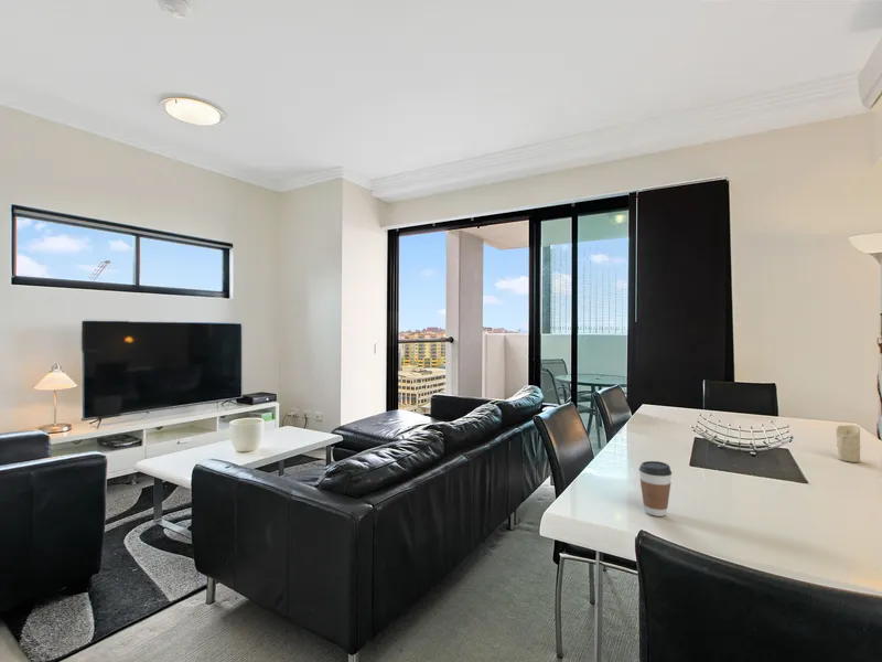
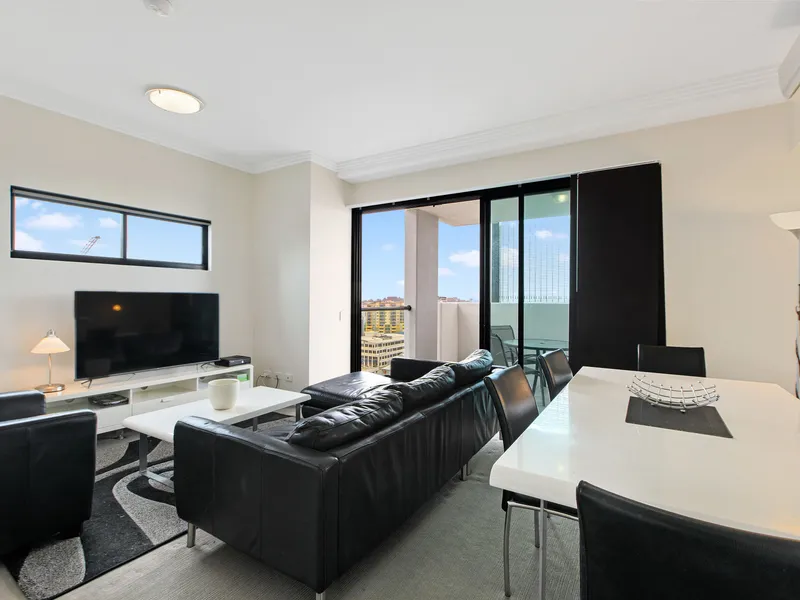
- candle (848, 442)
- coffee cup (655, 488)
